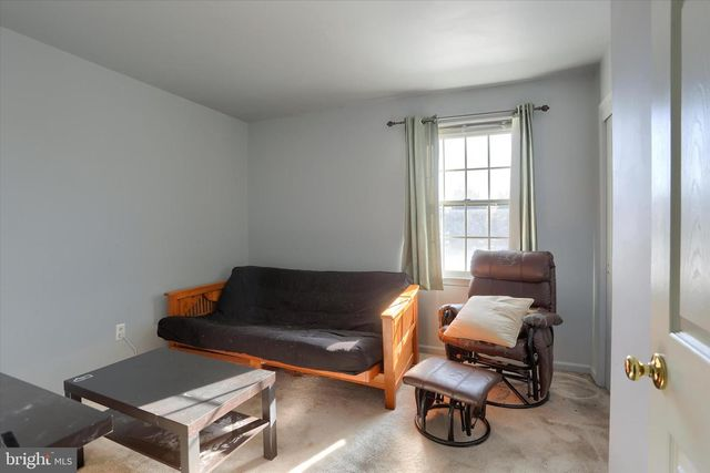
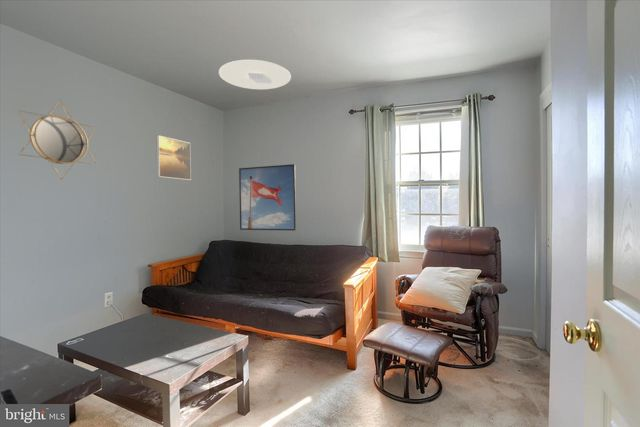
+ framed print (266, 198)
+ home mirror (60, 139)
+ ceiling light (255, 72)
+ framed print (174, 159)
